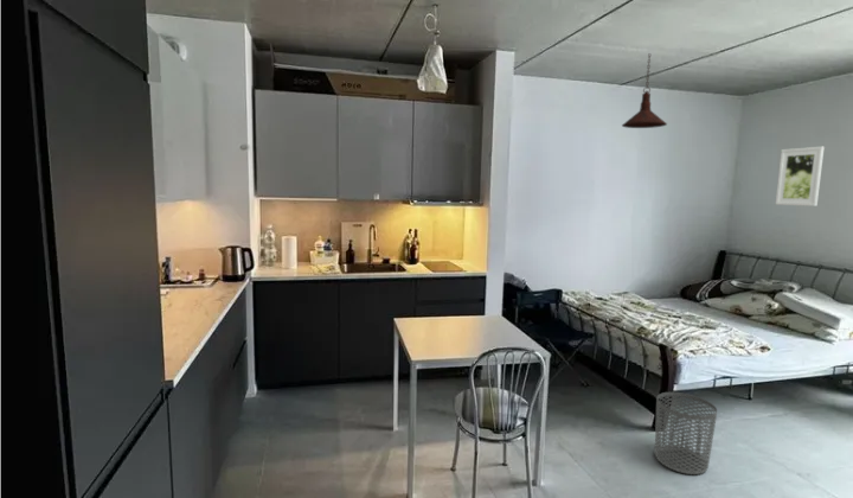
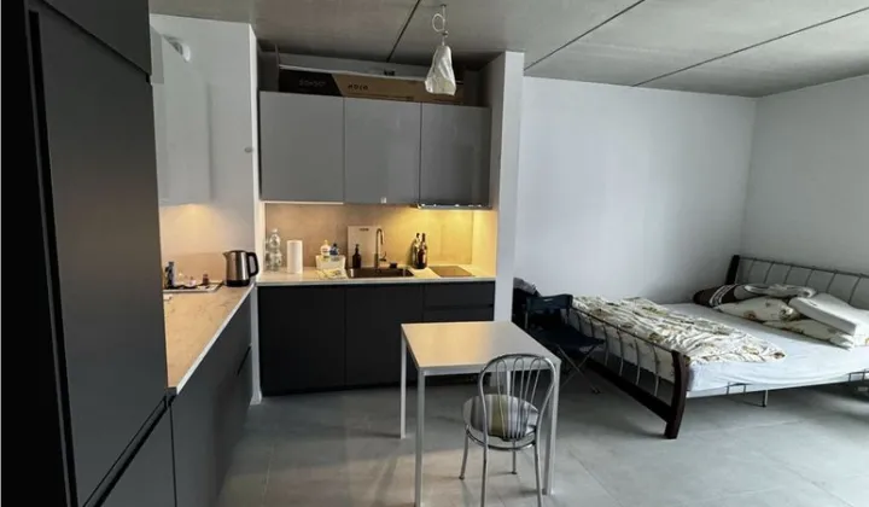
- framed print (799, 177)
- pendant light (644, 88)
- waste bin (682, 432)
